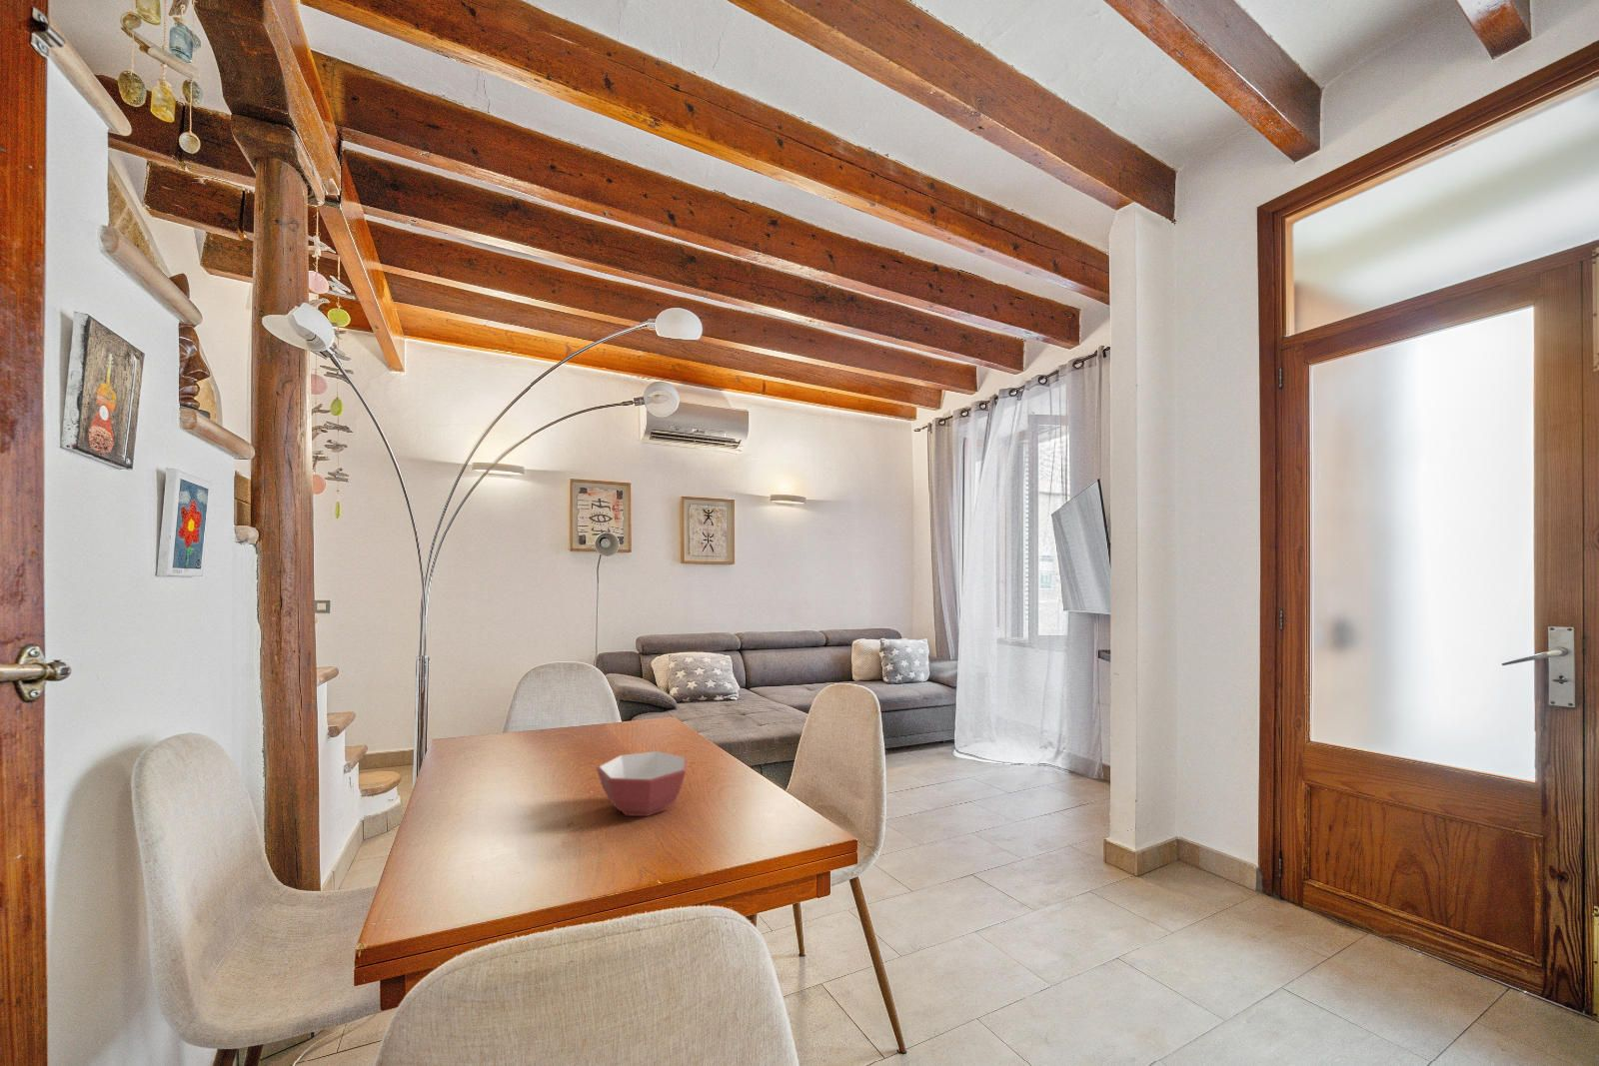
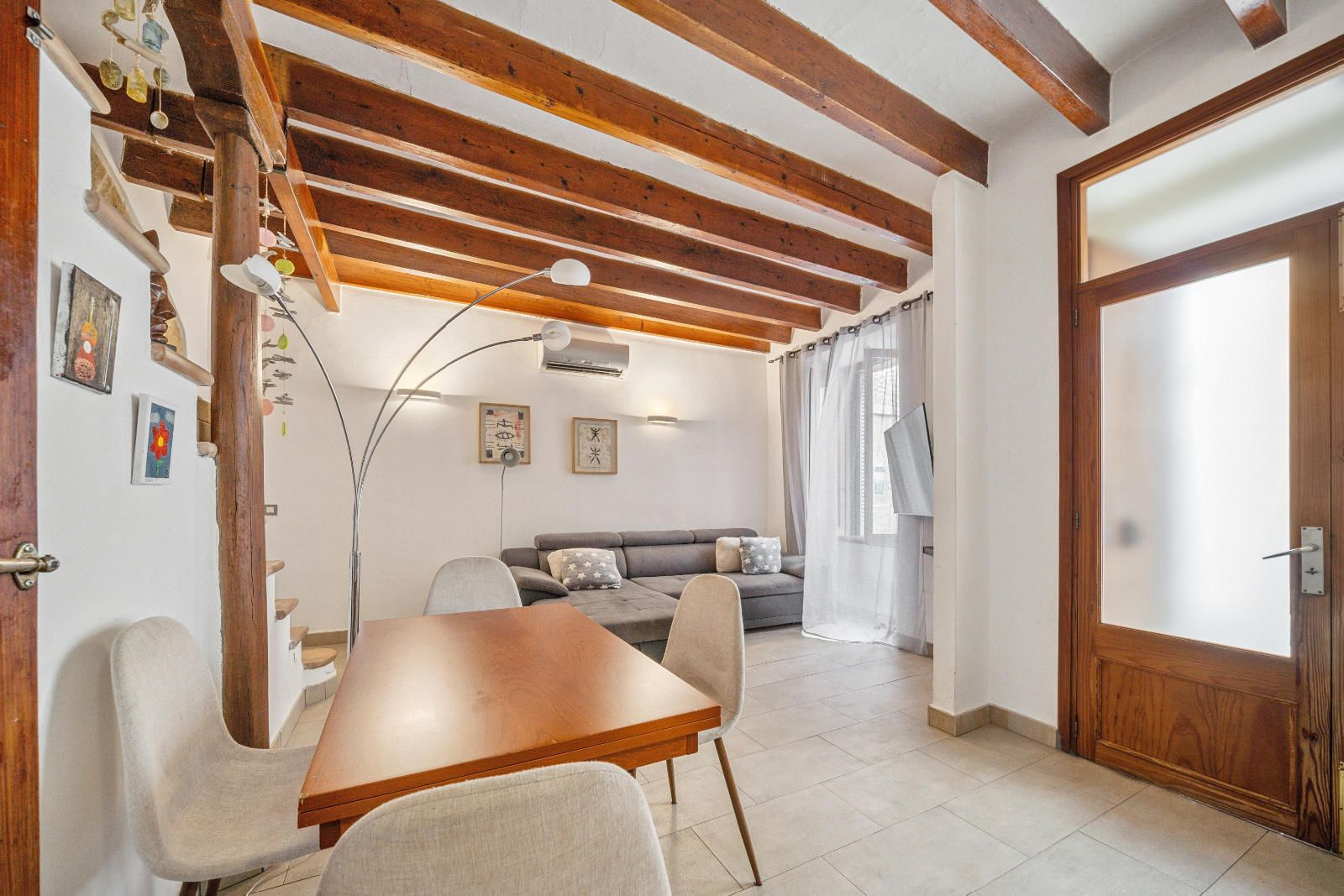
- bowl (644, 786)
